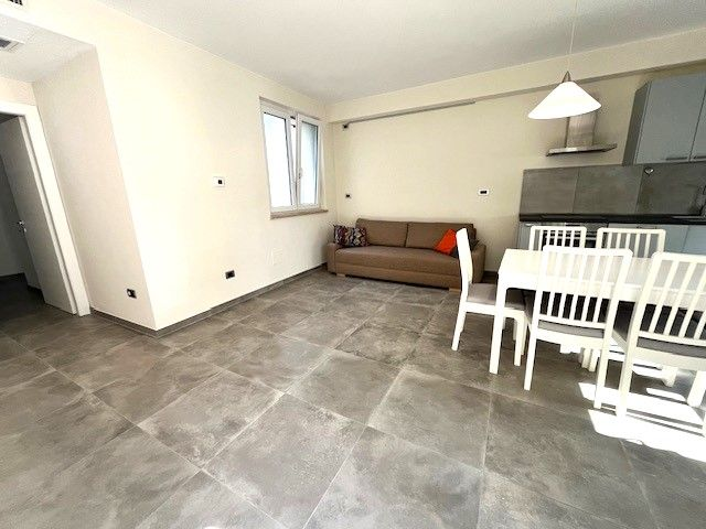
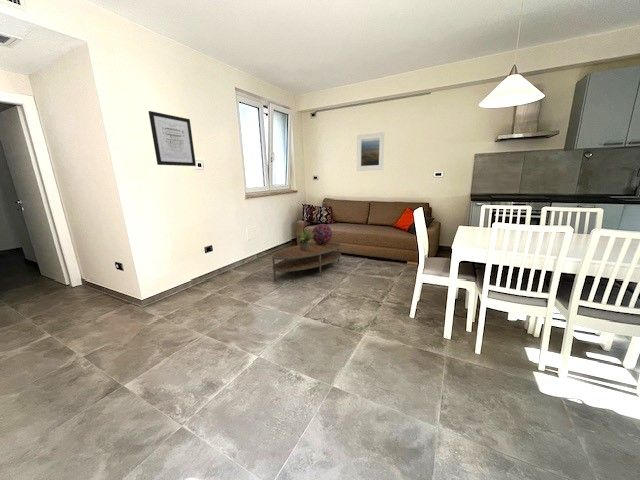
+ potted plant (305, 239)
+ decorative sphere (322, 234)
+ coffee table (309, 259)
+ wall art (174, 141)
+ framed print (370, 152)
